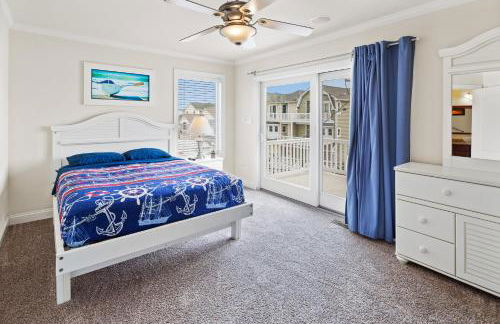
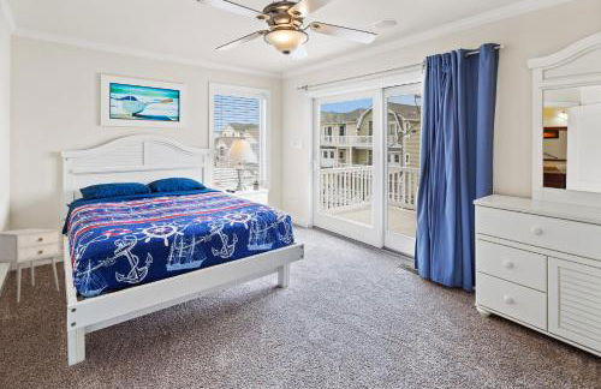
+ nightstand (26, 261)
